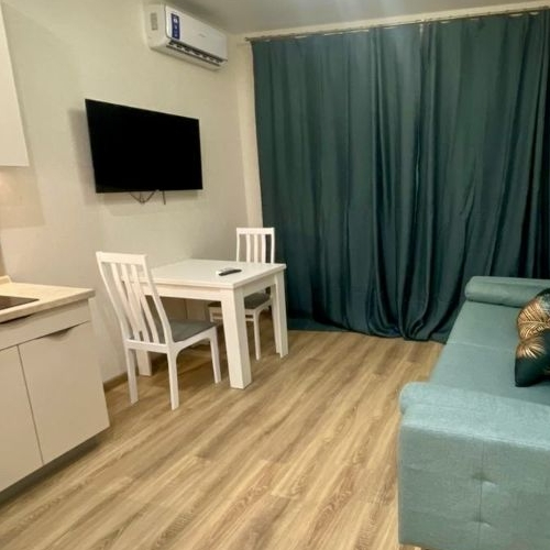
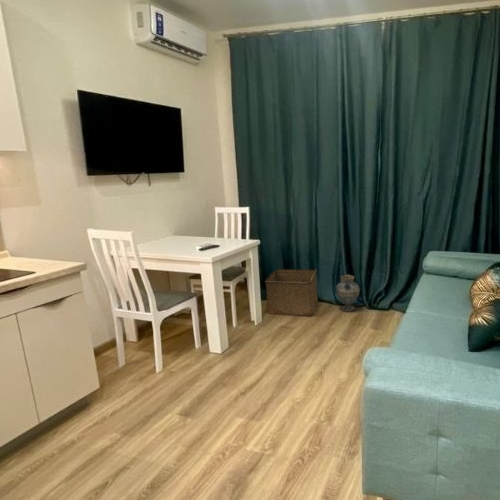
+ storage bin (292, 291)
+ ceramic jug (347, 292)
